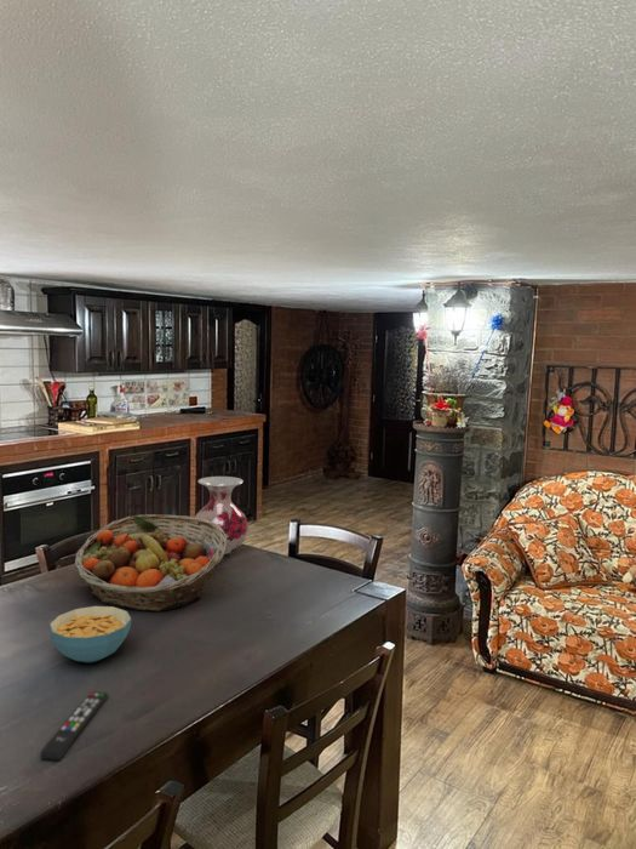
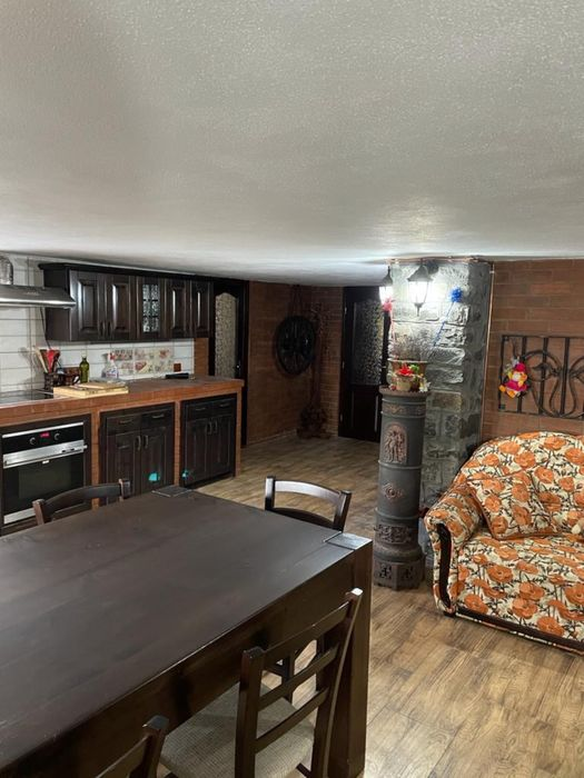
- remote control (76, 723)
- cereal bowl (91, 638)
- vase (219, 515)
- fruit basket (151, 559)
